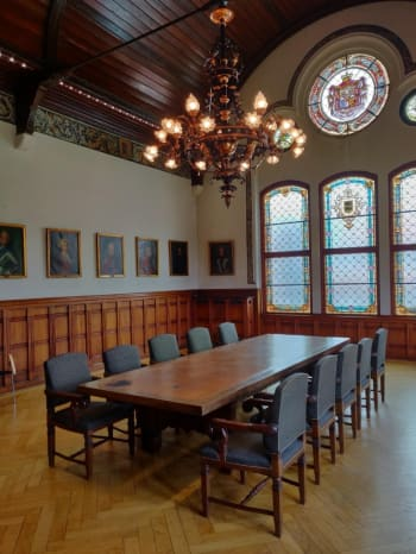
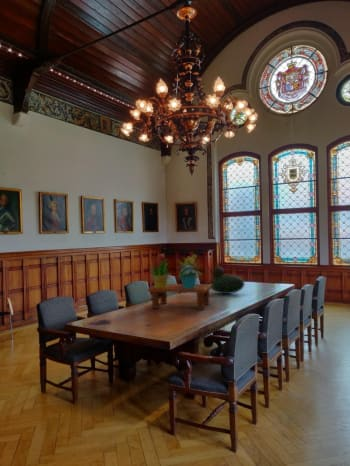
+ decorative bowl (225, 280)
+ flower arrangement (181, 279)
